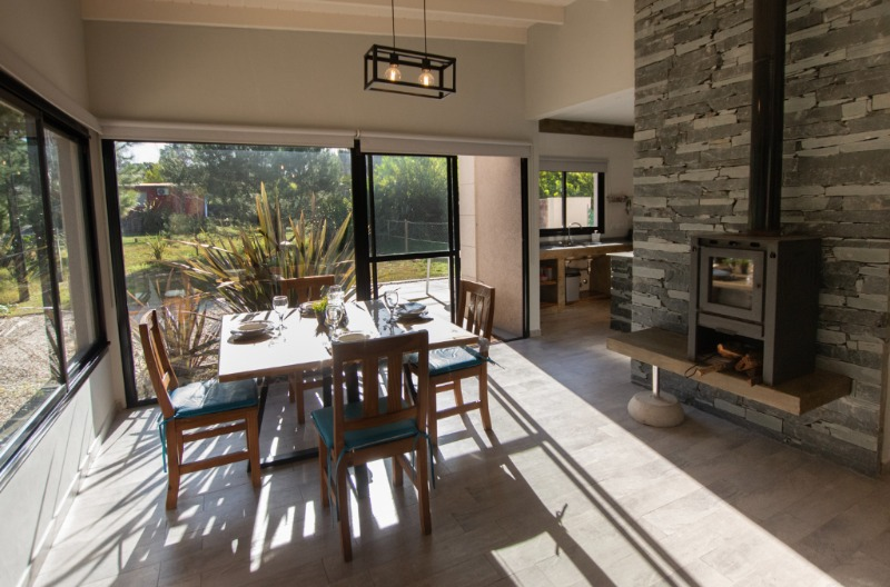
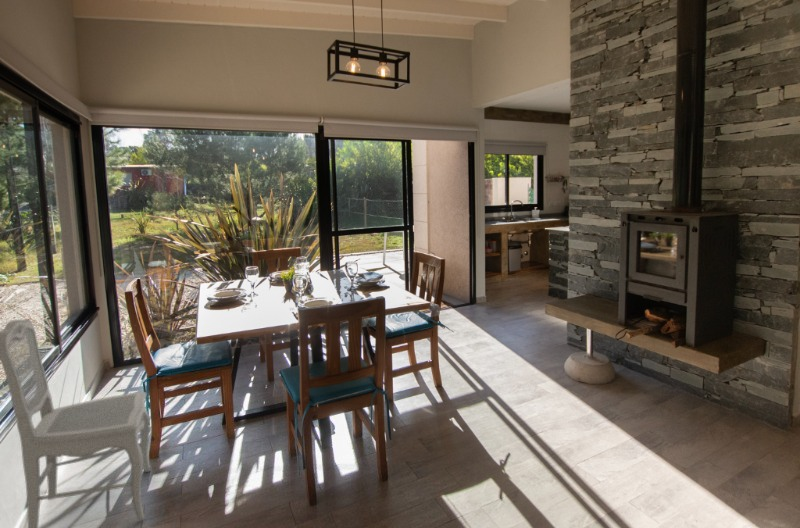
+ dining chair (86, 412)
